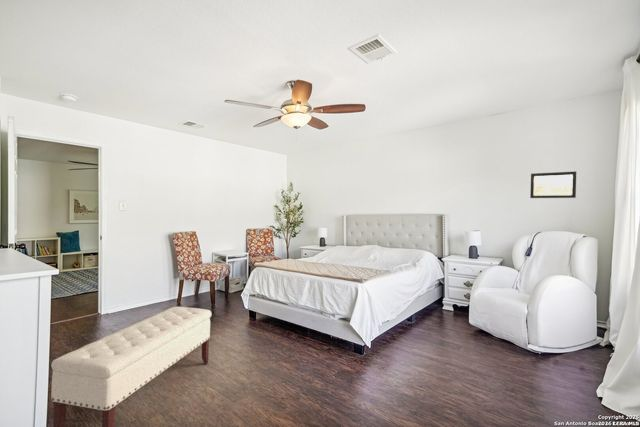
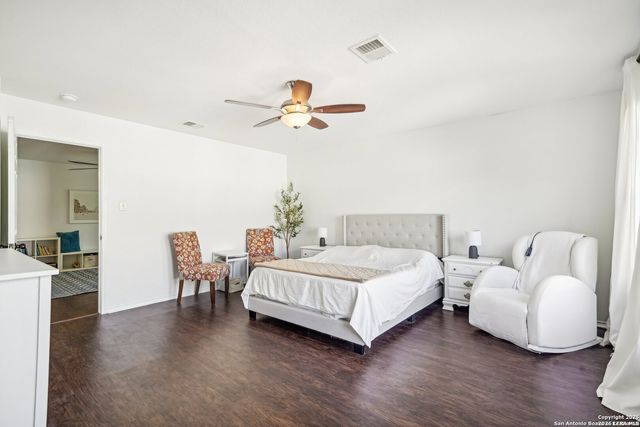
- bench (147, 360)
- wall art (552, 185)
